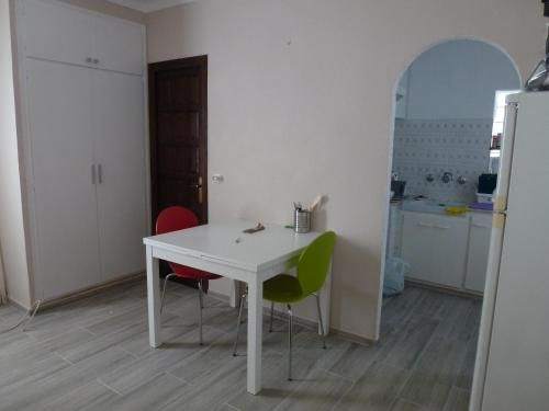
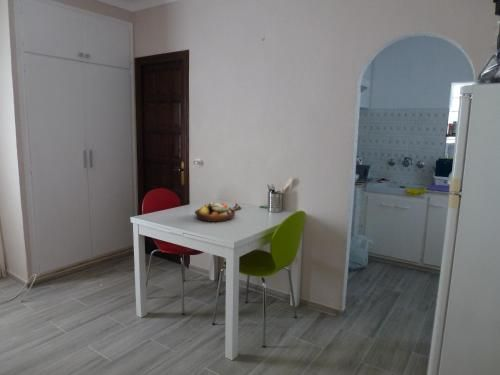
+ fruit bowl (215, 209)
